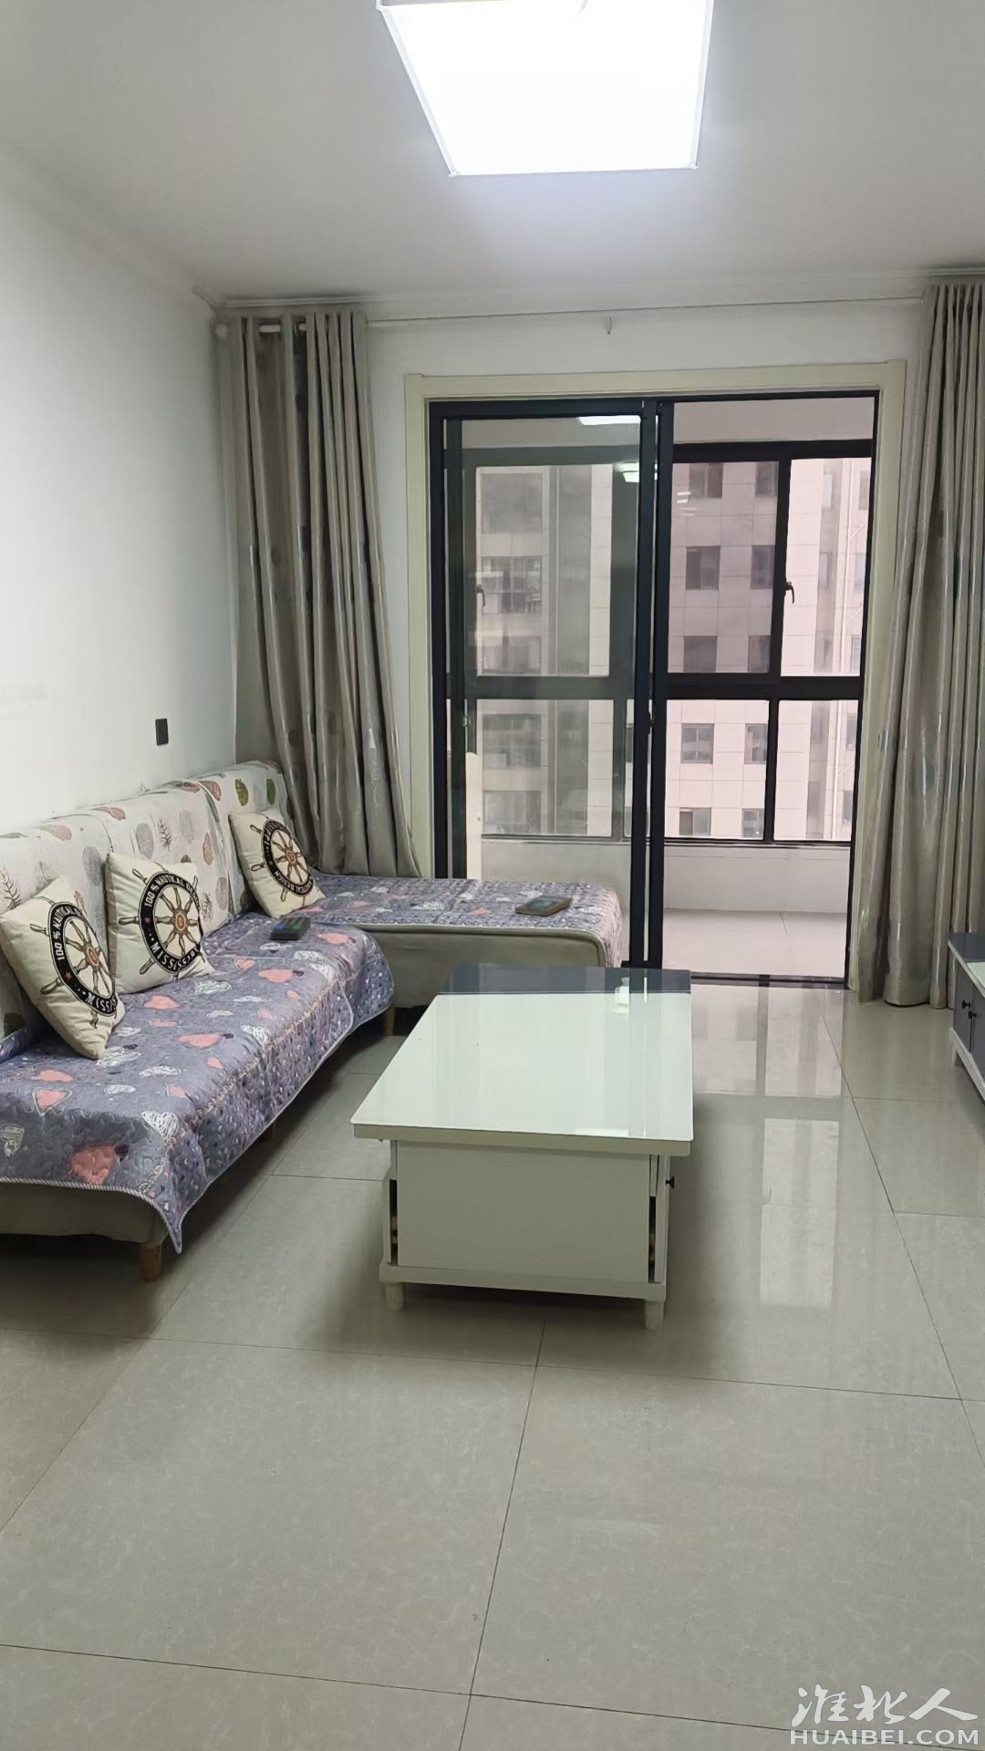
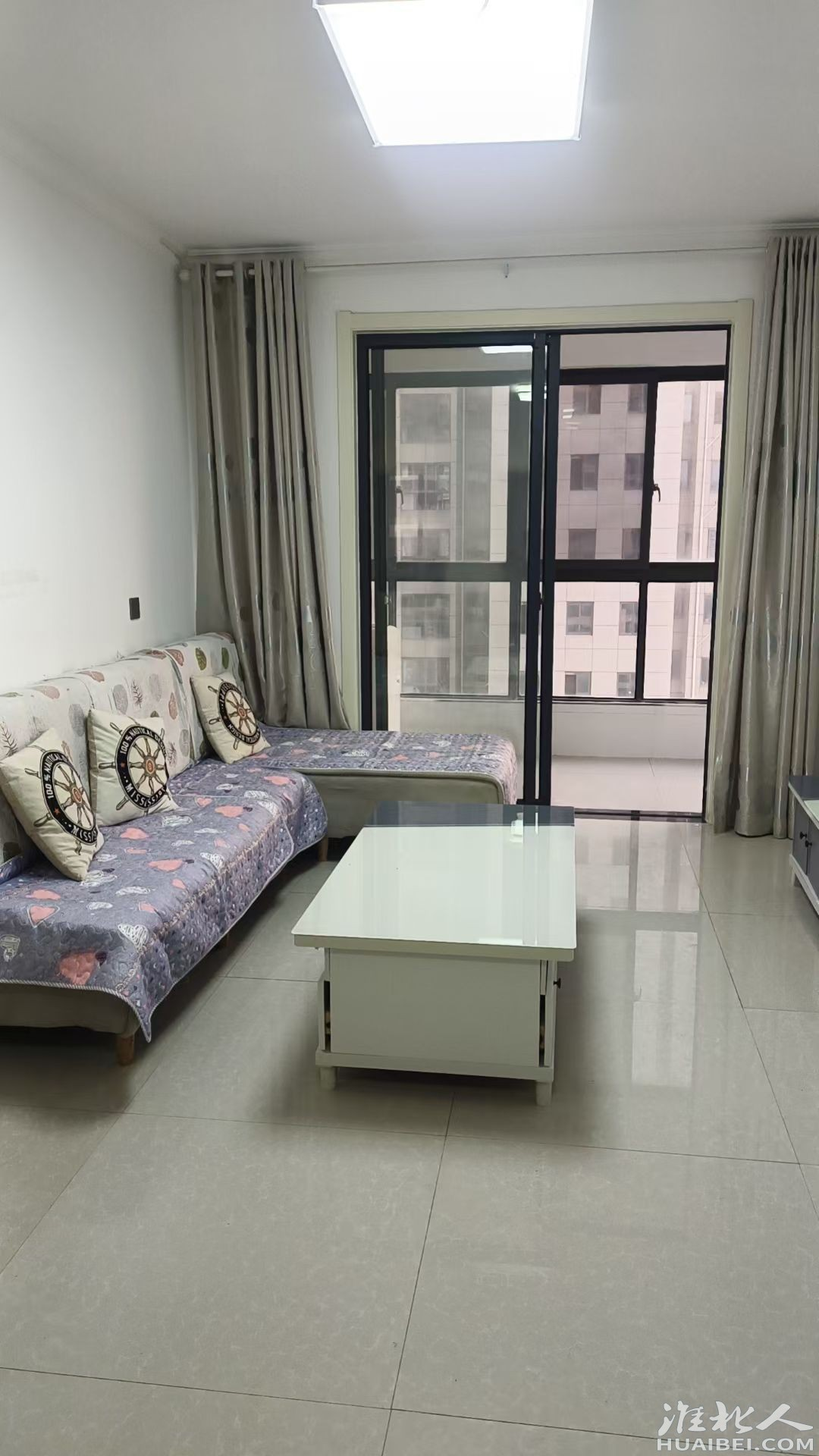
- remote control (291, 927)
- book (544, 904)
